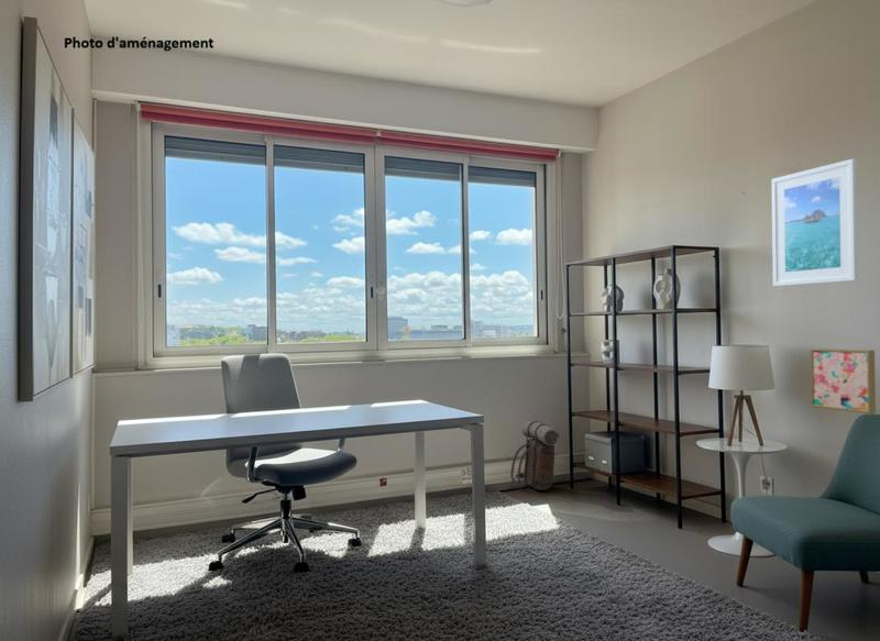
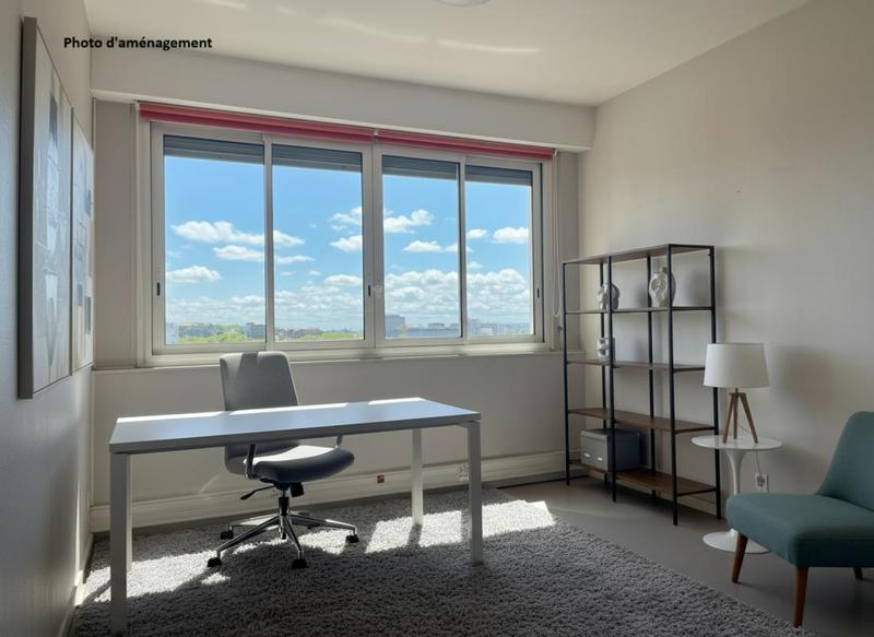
- wall art (840, 379)
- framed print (812, 226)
- backpack (531, 455)
